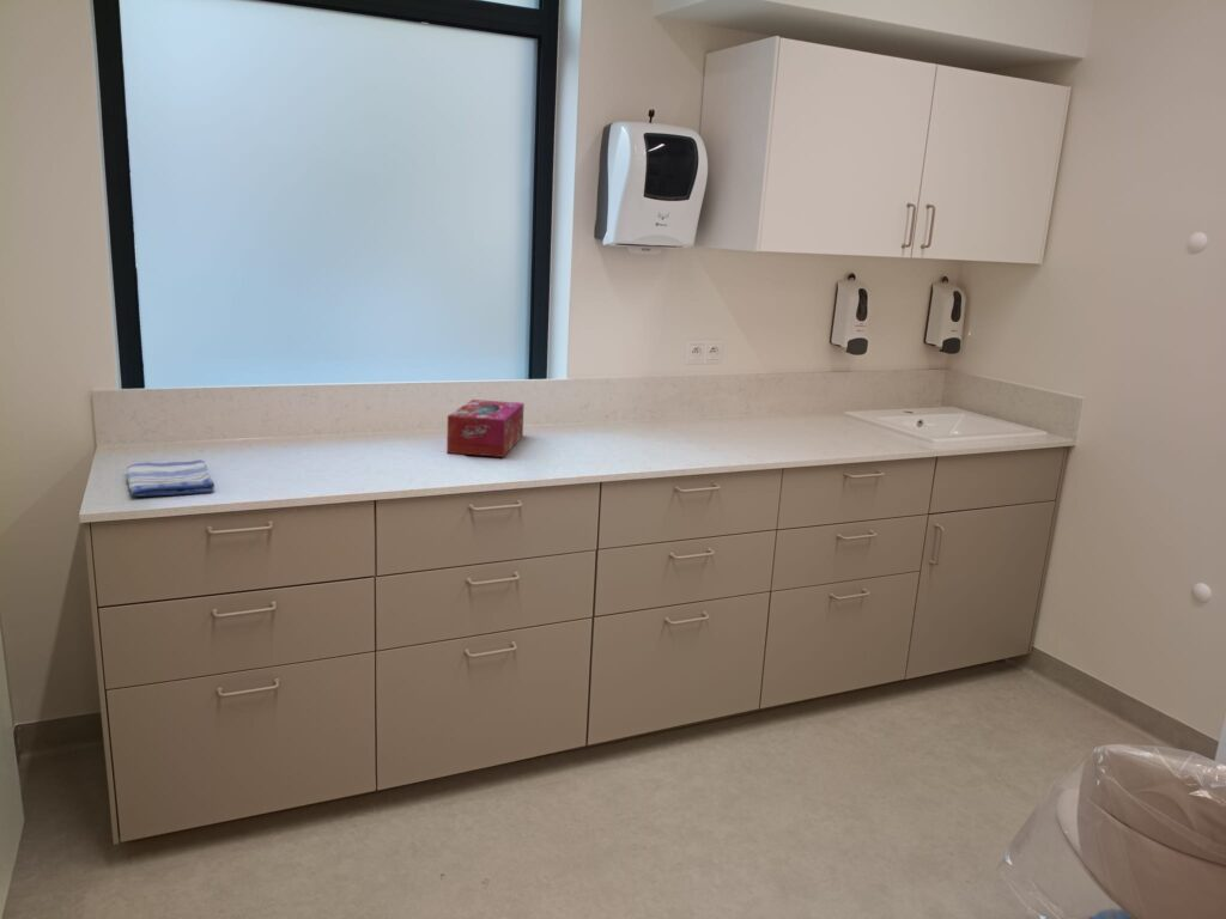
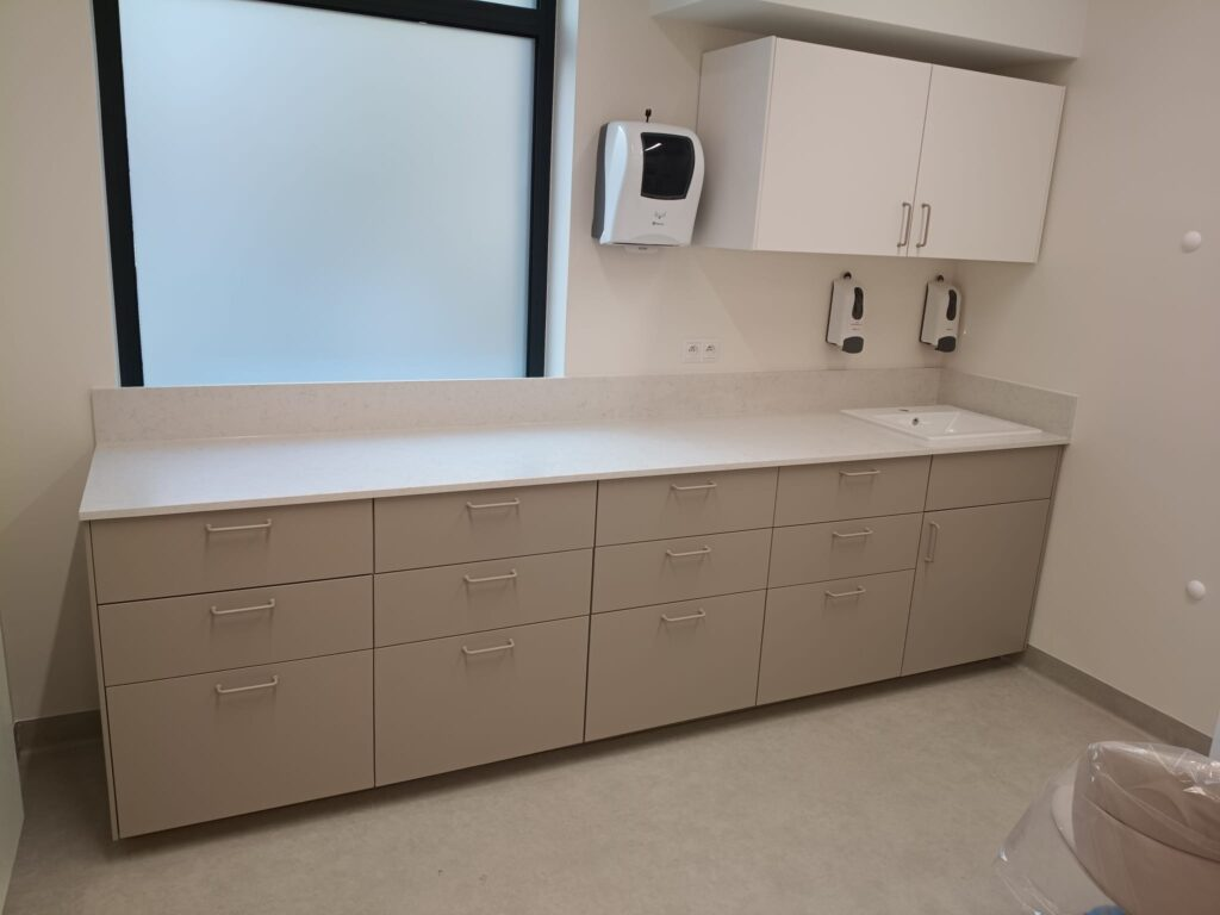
- tissue box (486, 426)
- dish towel (170, 476)
